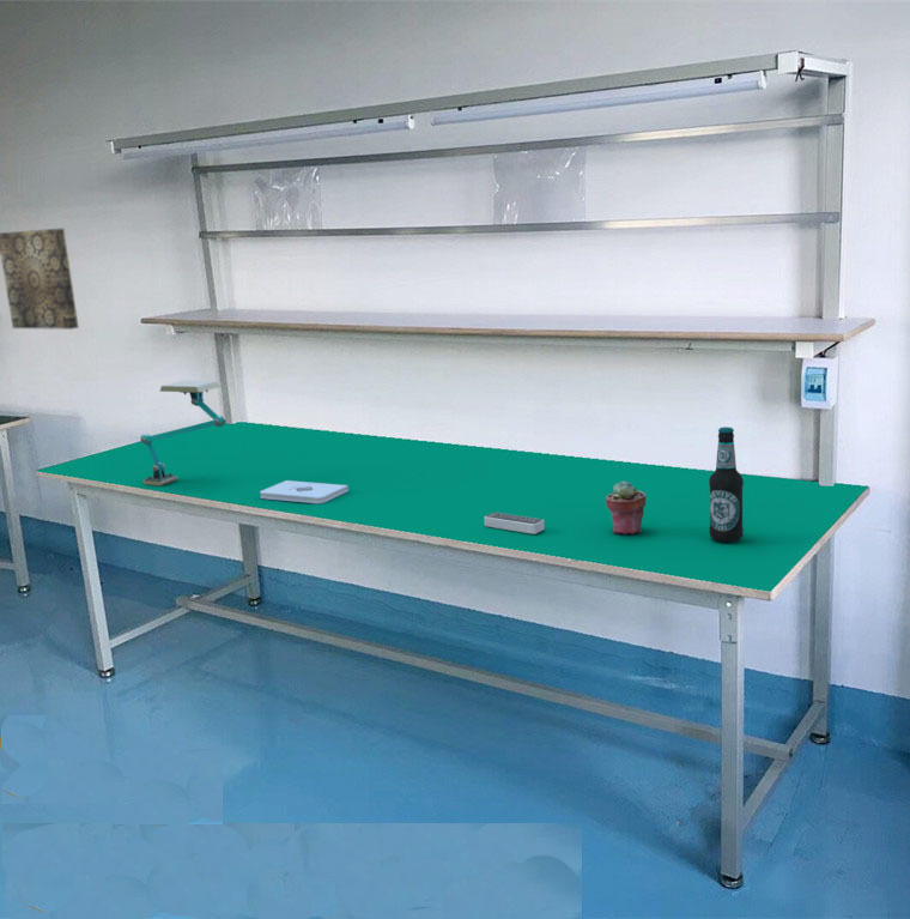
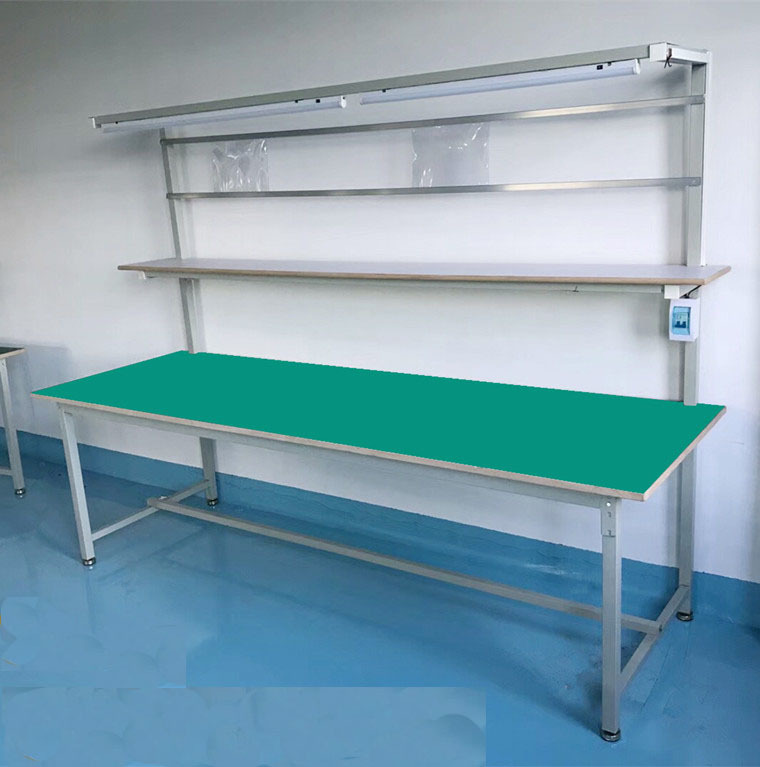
- desk lamp (182, 433)
- potted succulent (625, 506)
- wall art (37, 279)
- notepad (303, 491)
- multiport hub (514, 522)
- bottle (726, 484)
